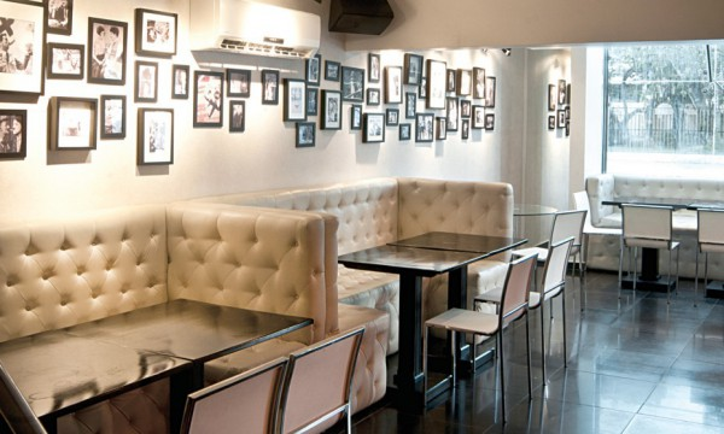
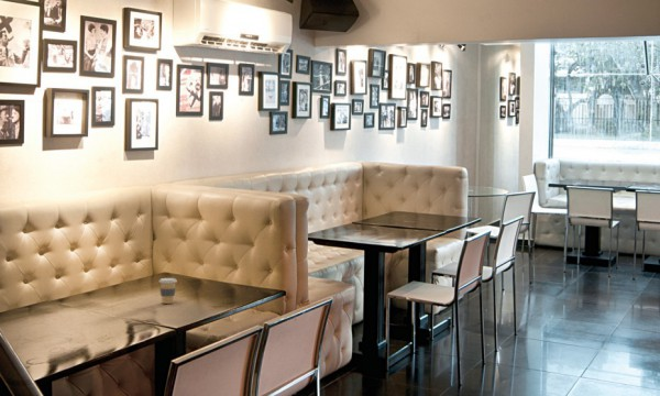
+ coffee cup (167, 290)
